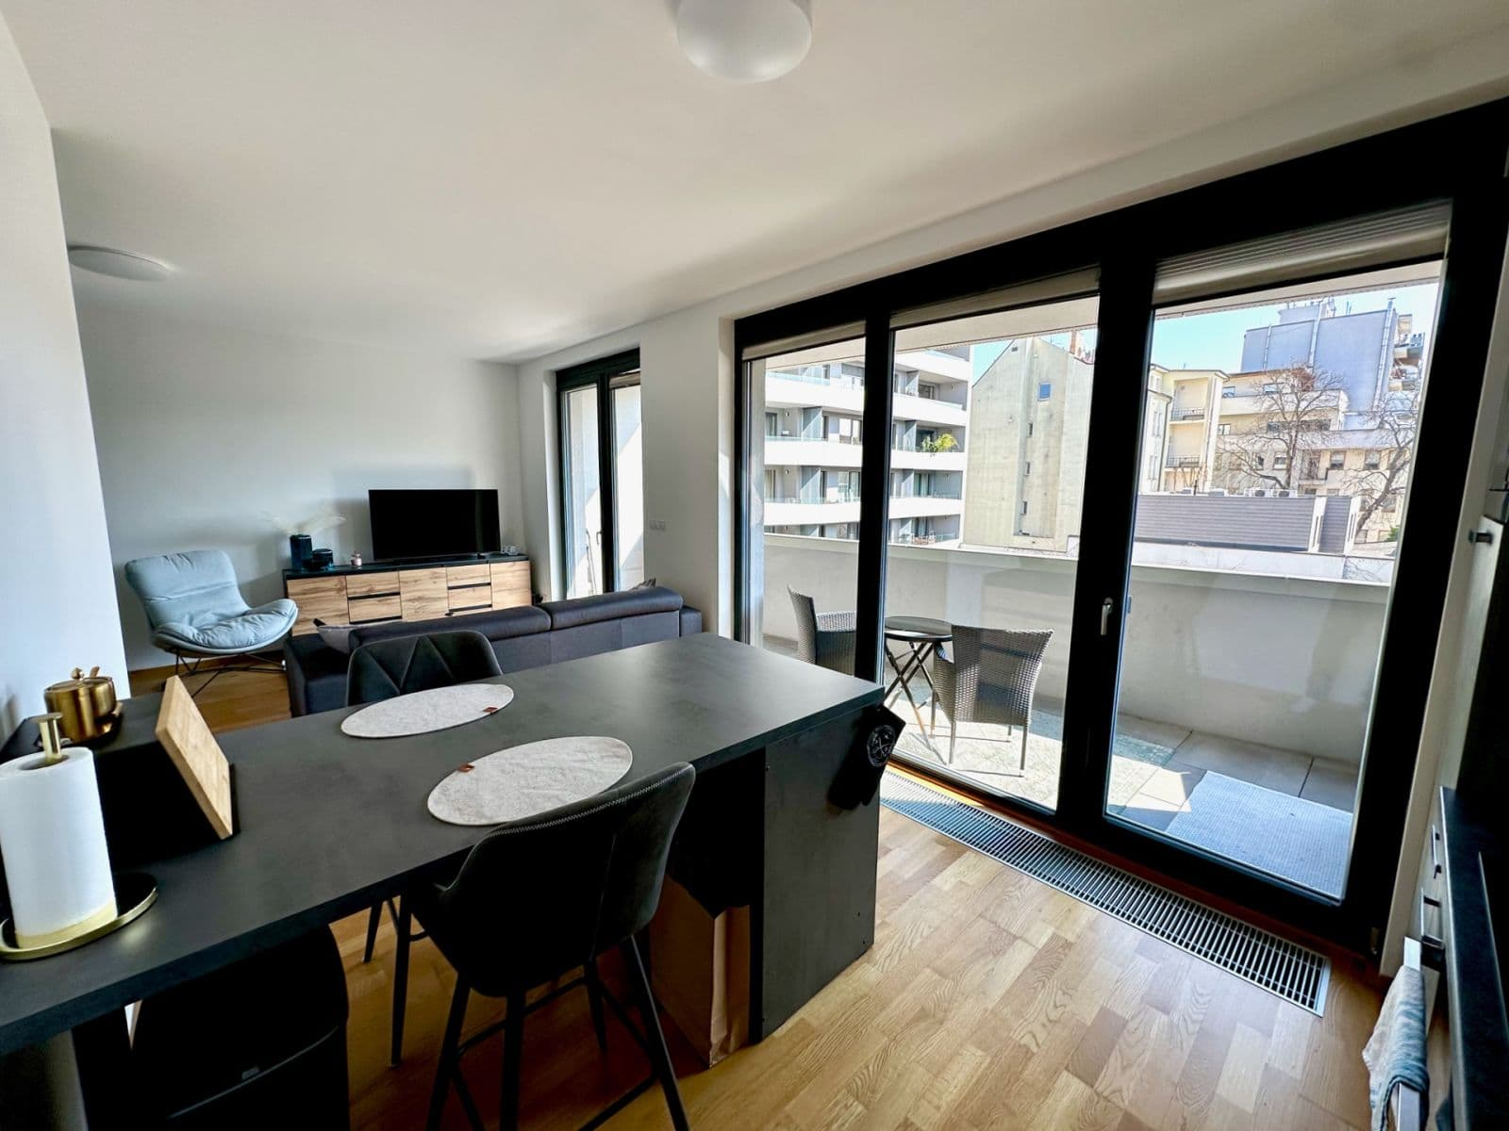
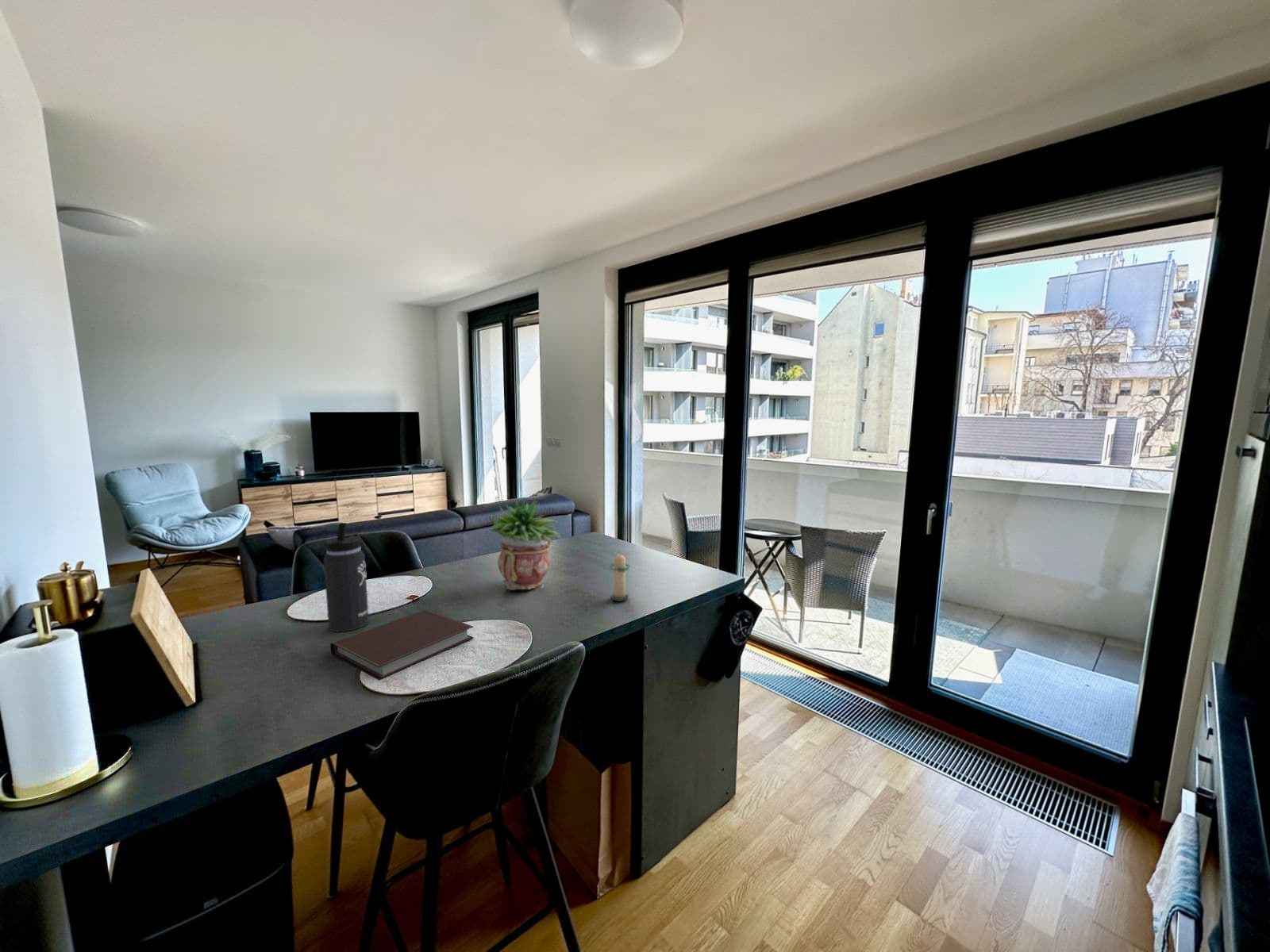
+ notebook (404, 639)
+ candle (619, 574)
+ potted plant (525, 542)
+ thermos bottle (347, 573)
